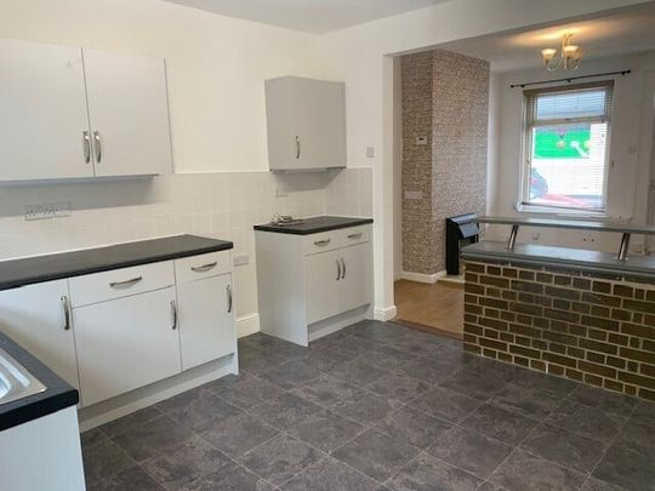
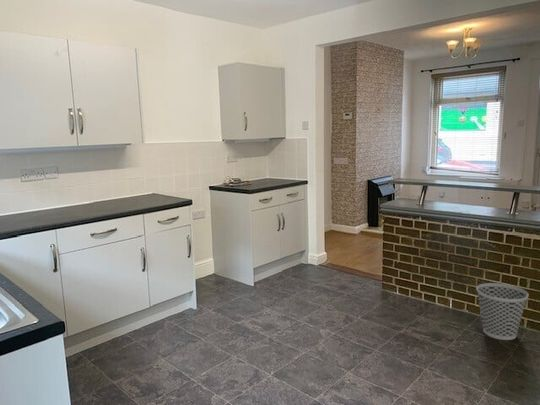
+ wastebasket (500, 312)
